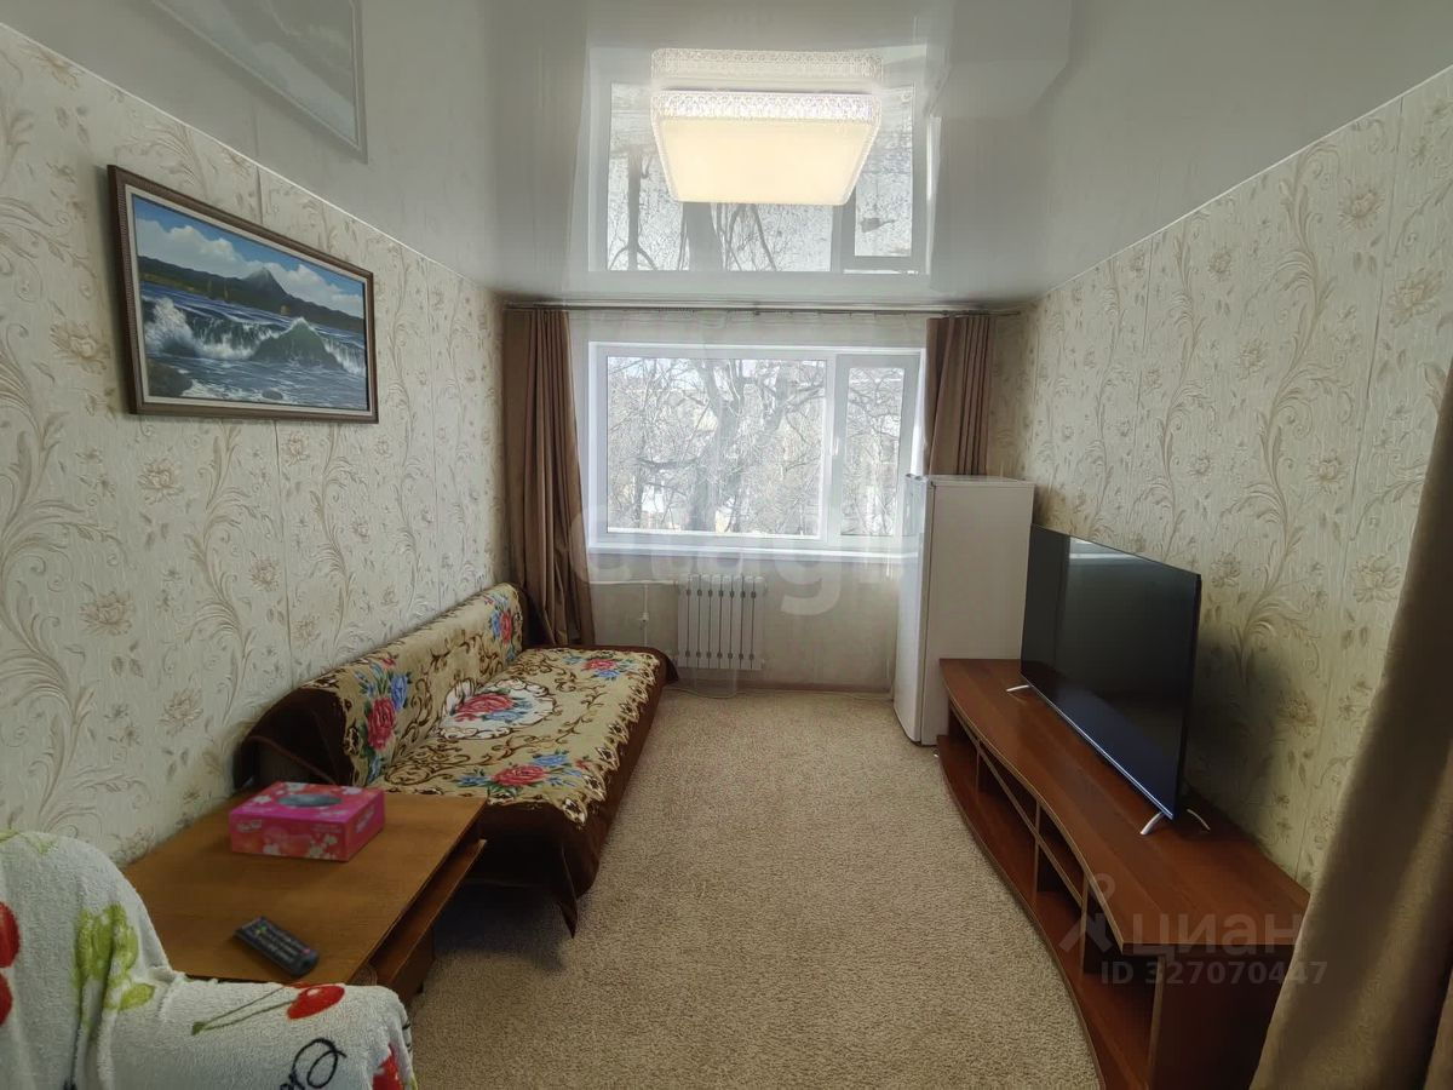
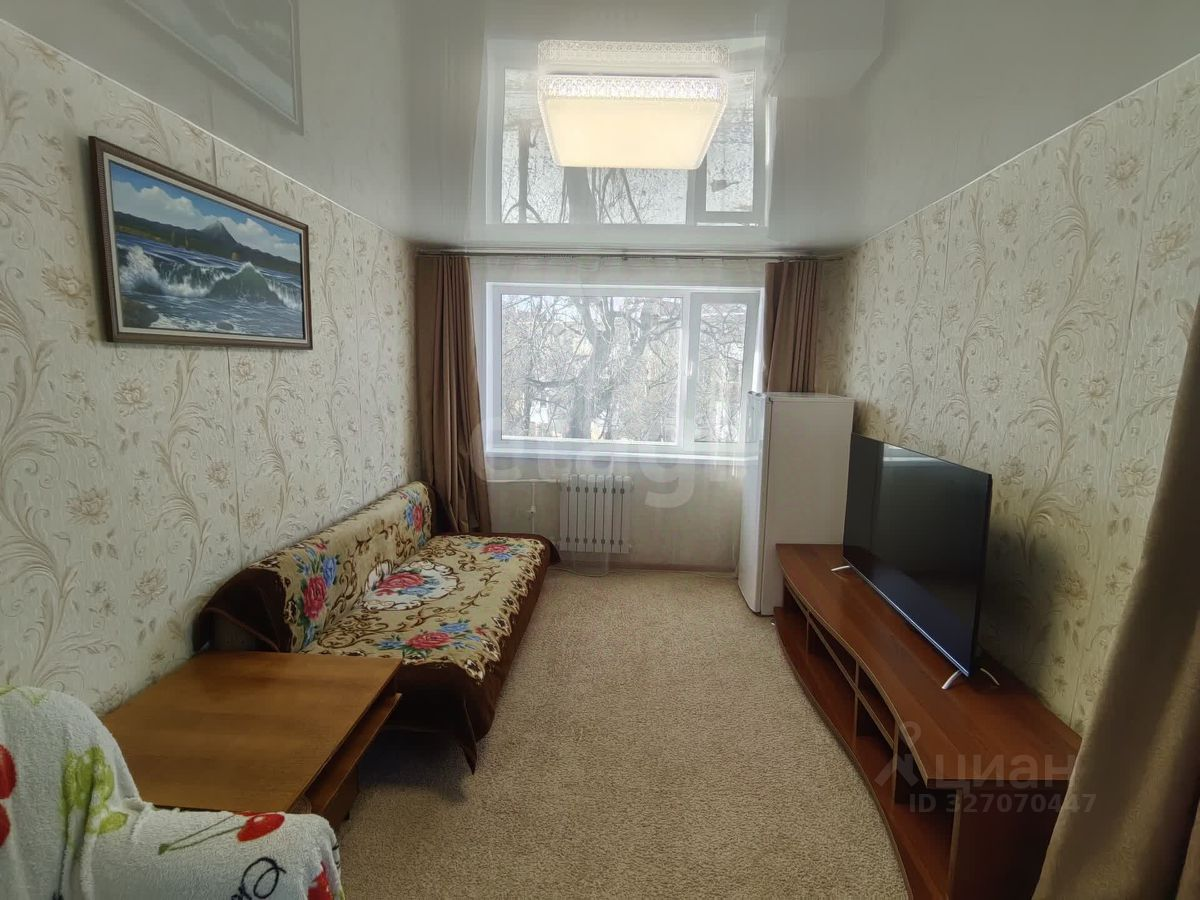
- tissue box (310, 819)
- remote control (275, 943)
